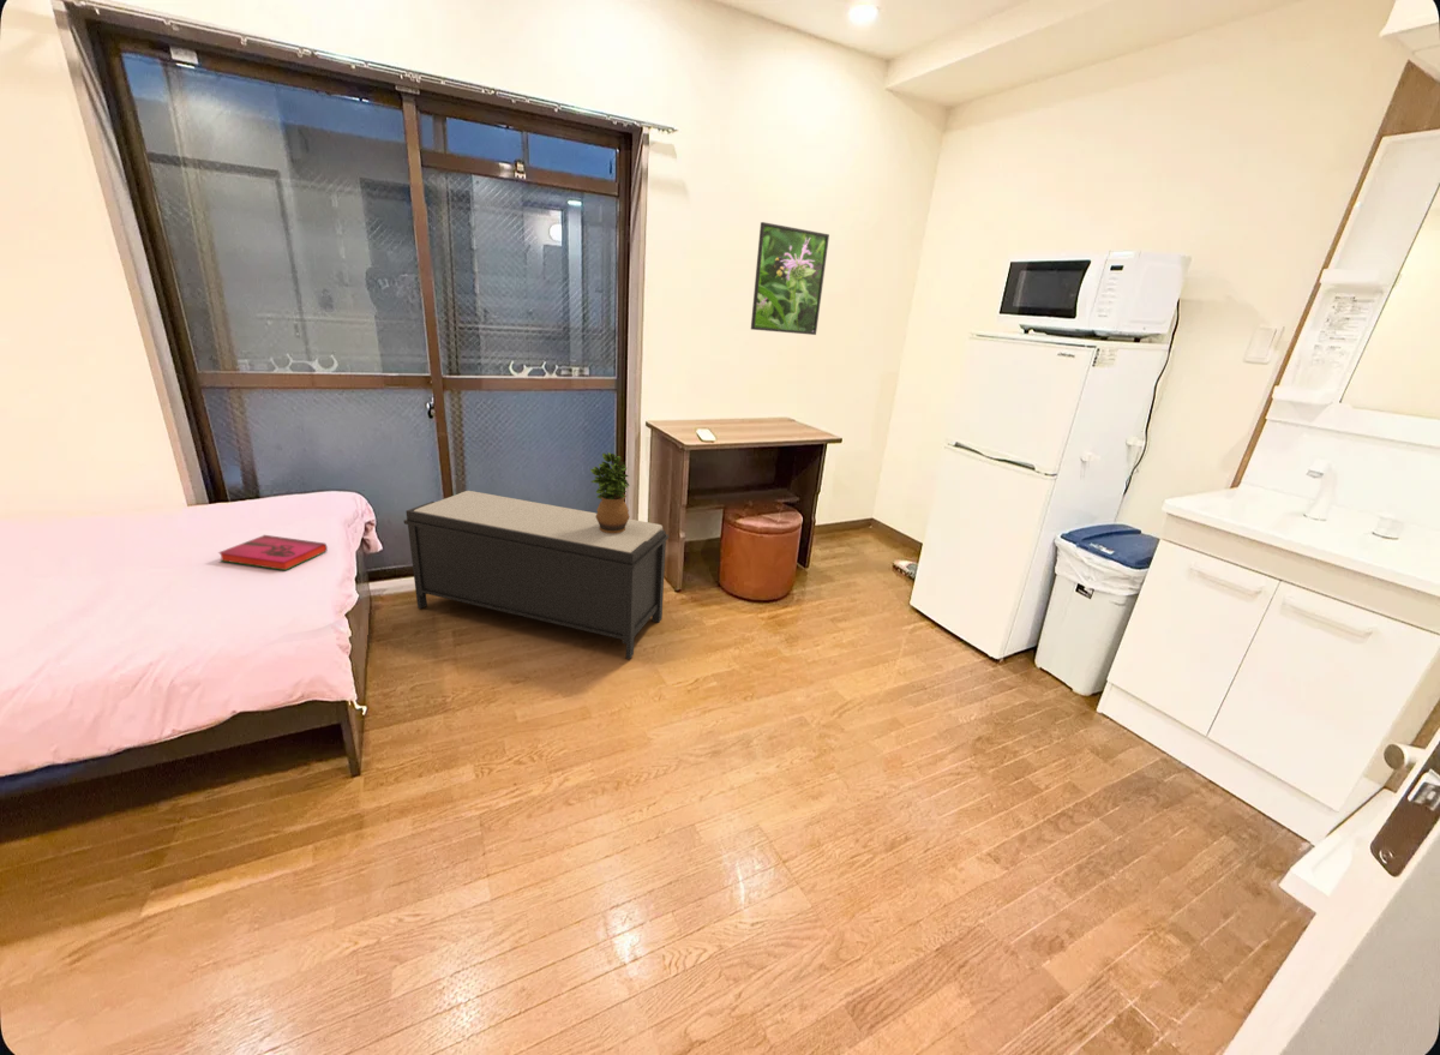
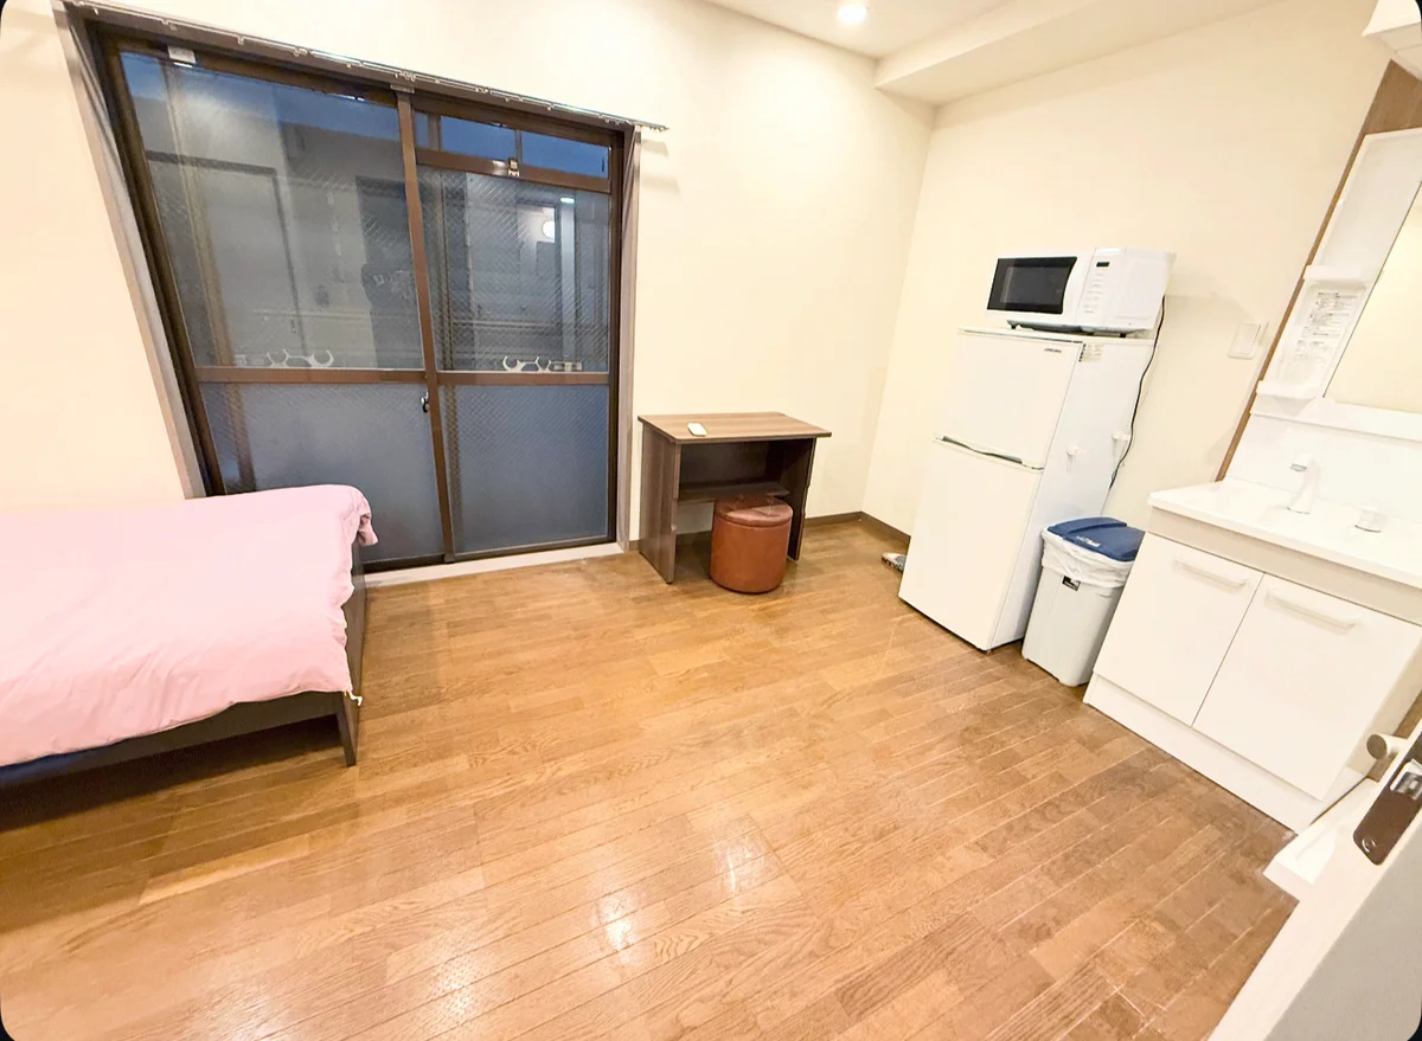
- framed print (790, 281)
- bench (540, 567)
- potted plant (610, 492)
- hardback book (275, 551)
